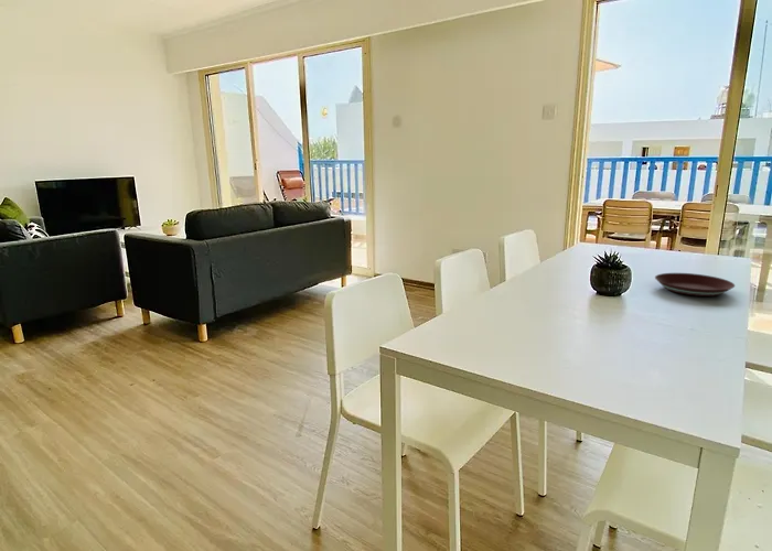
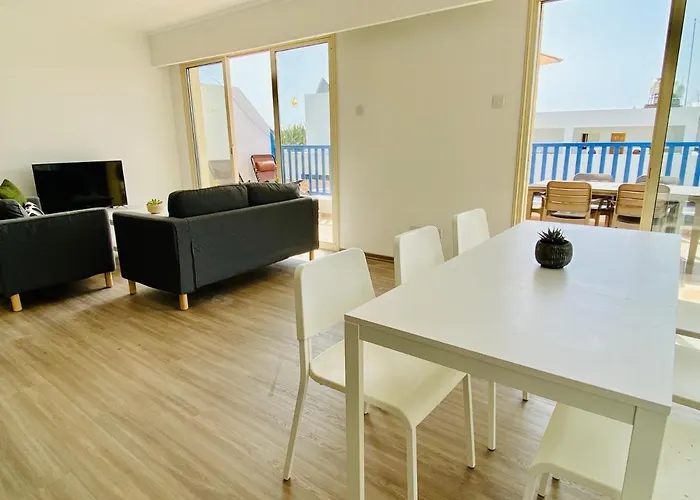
- plate (693, 284)
